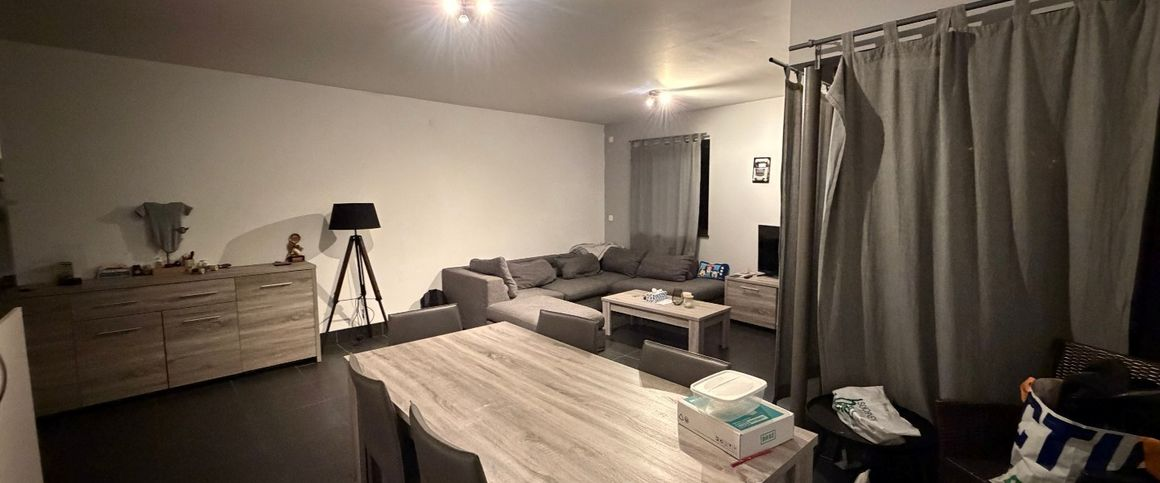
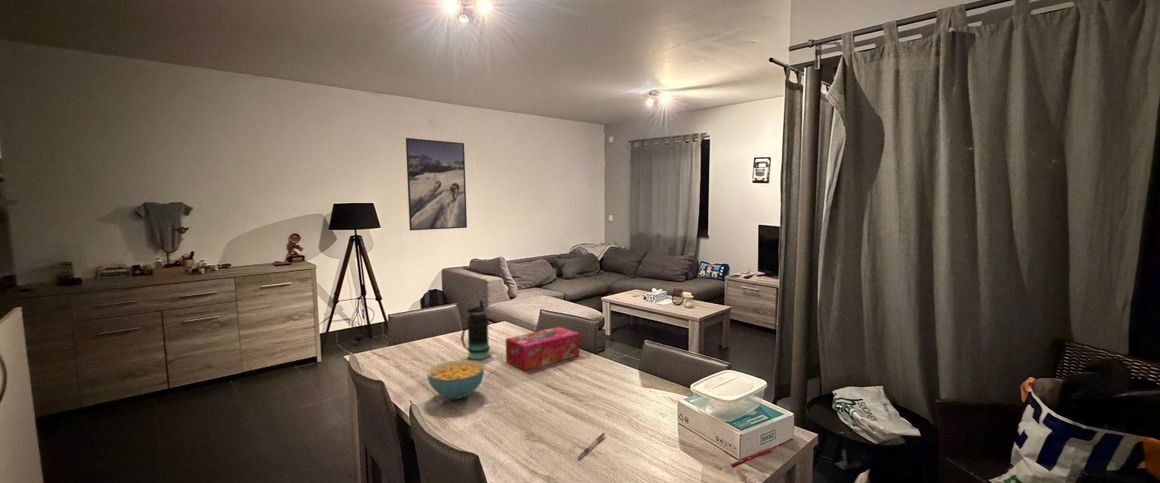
+ pen (591, 445)
+ bottle (474, 329)
+ cereal bowl (456, 382)
+ tissue box (543, 347)
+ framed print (437, 185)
